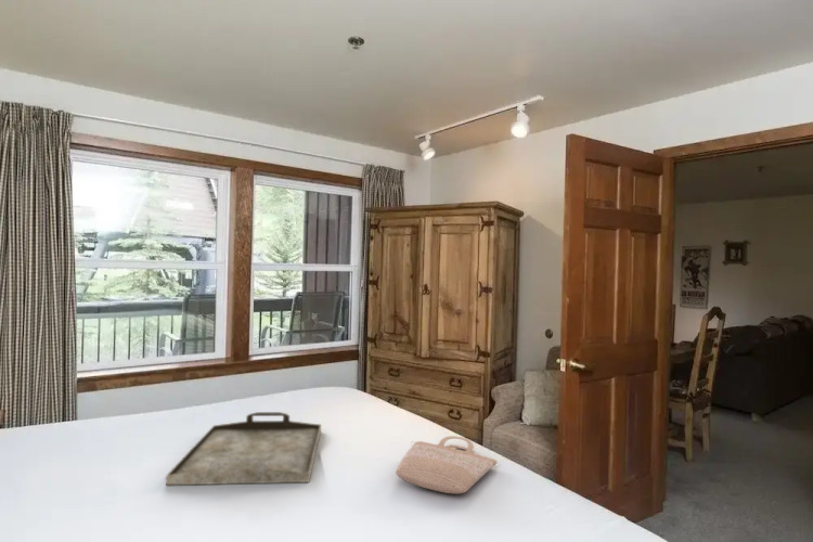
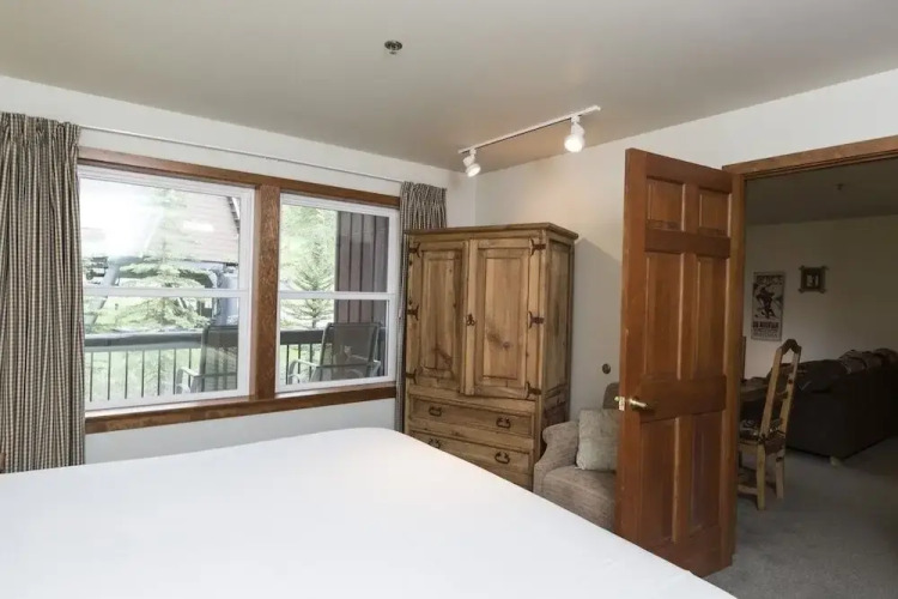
- serving tray (255, 442)
- shopping bag (449, 456)
